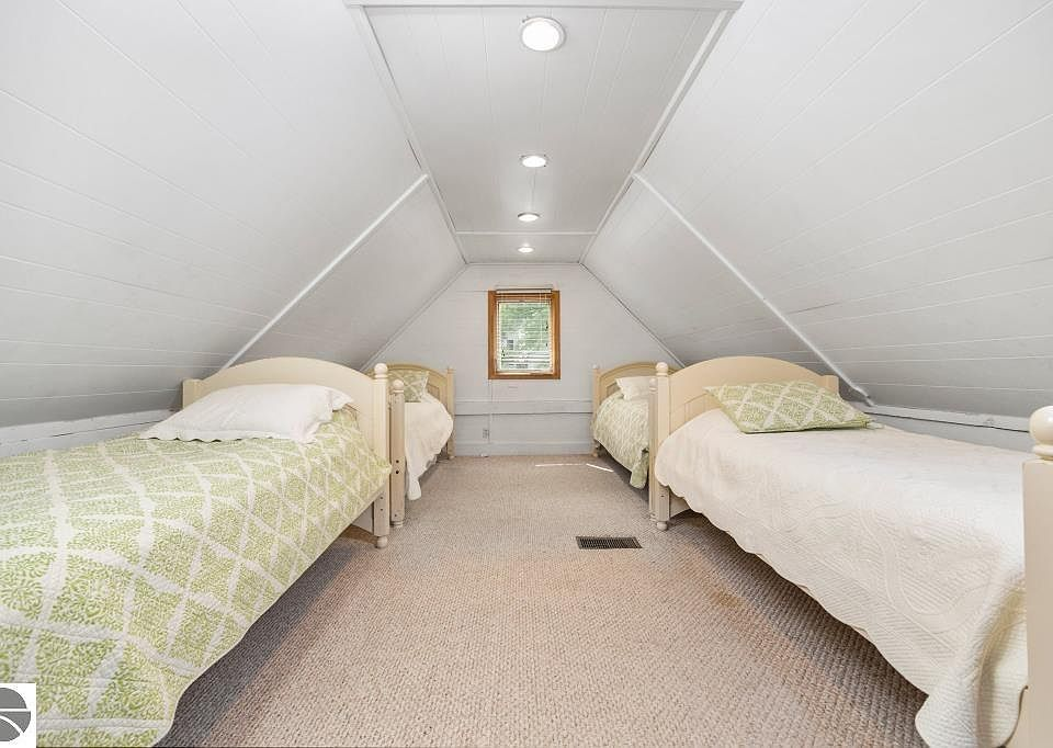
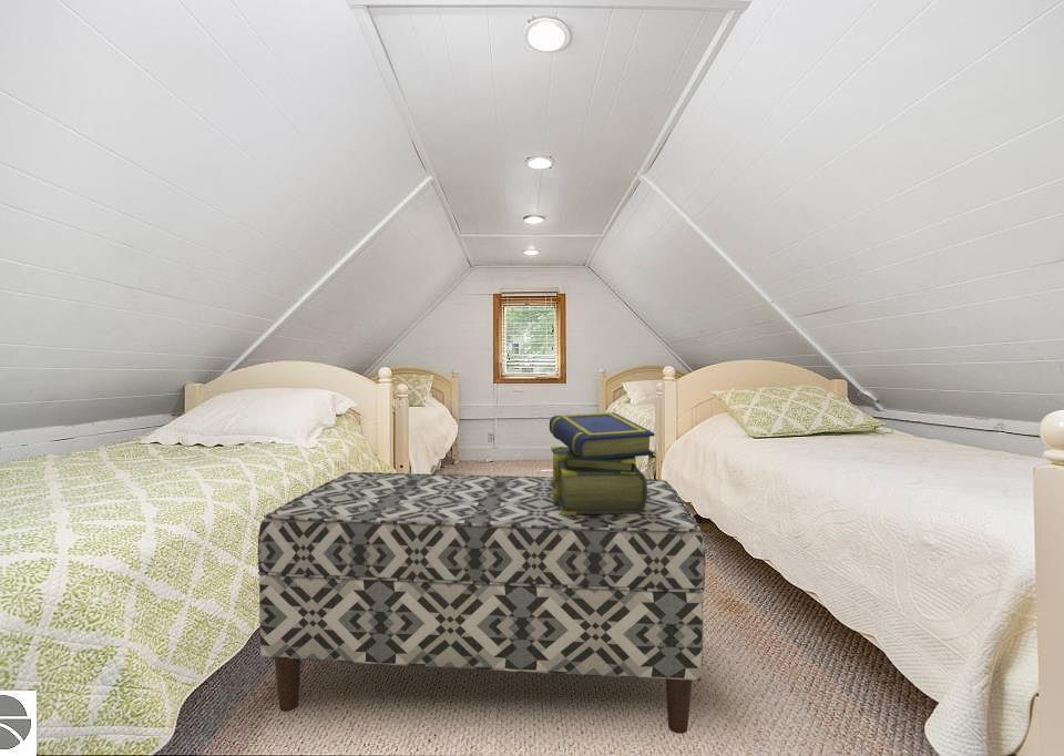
+ bench (490, 584)
+ stack of books (598, 458)
